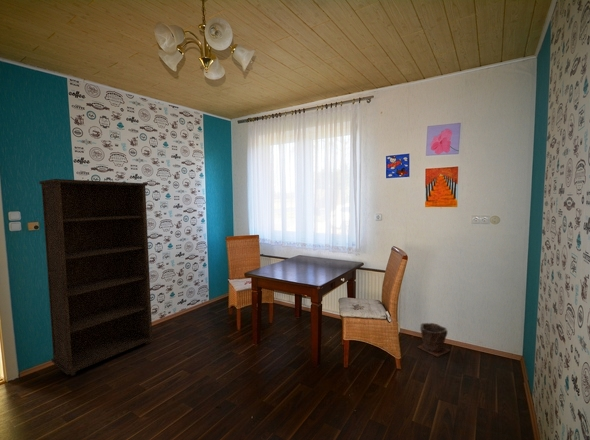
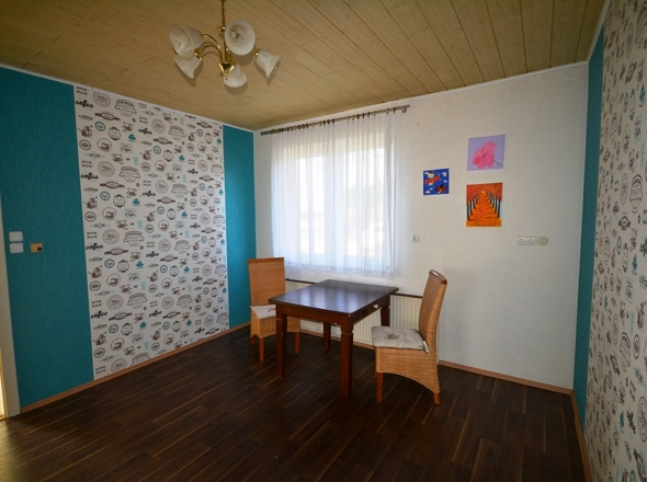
- plant pot (433, 337)
- bookcase (102, 269)
